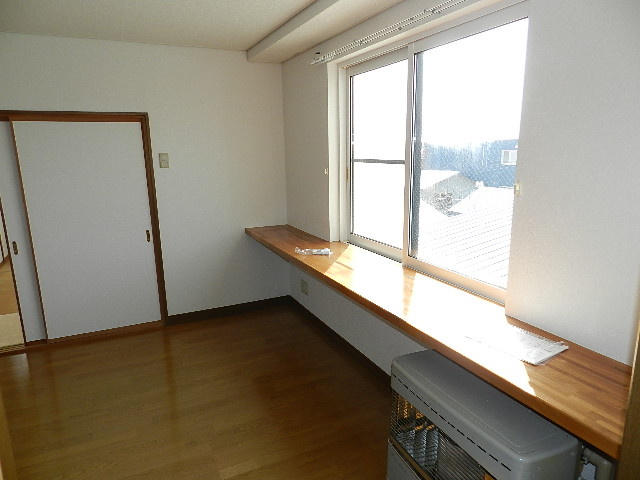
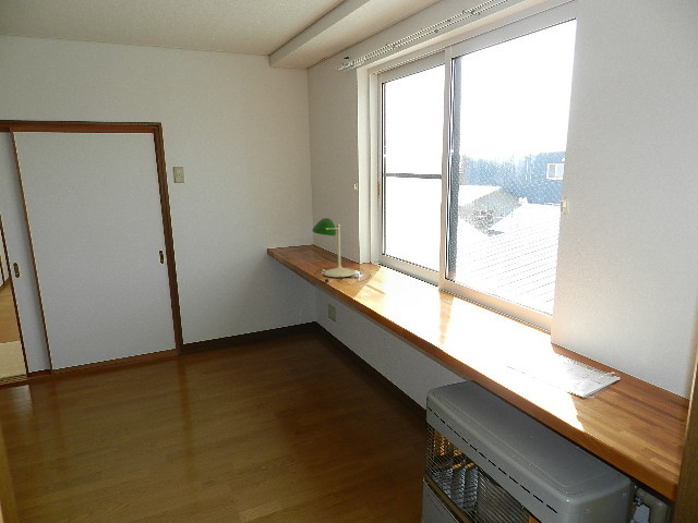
+ desk lamp (339, 247)
